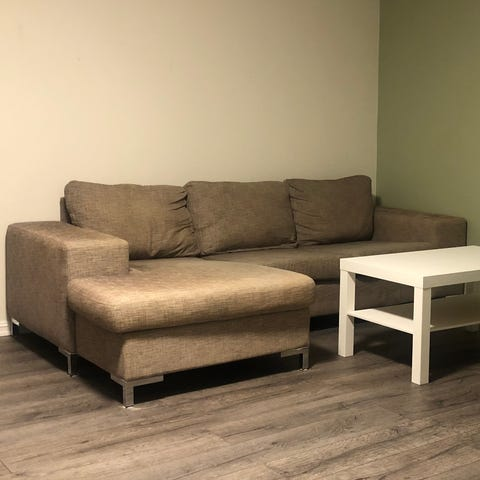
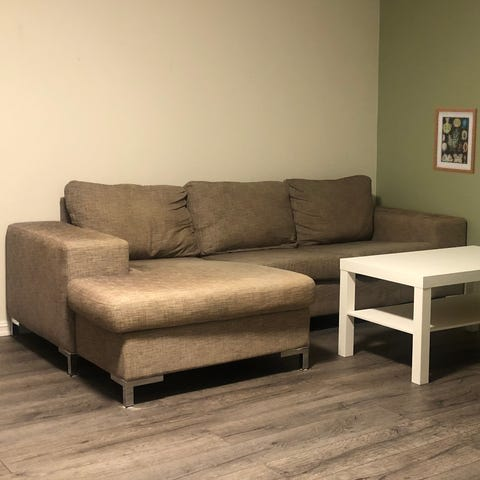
+ wall art (454, 140)
